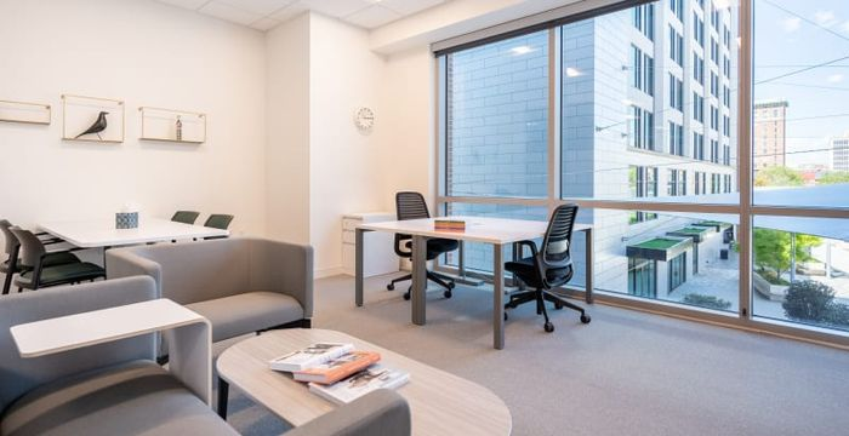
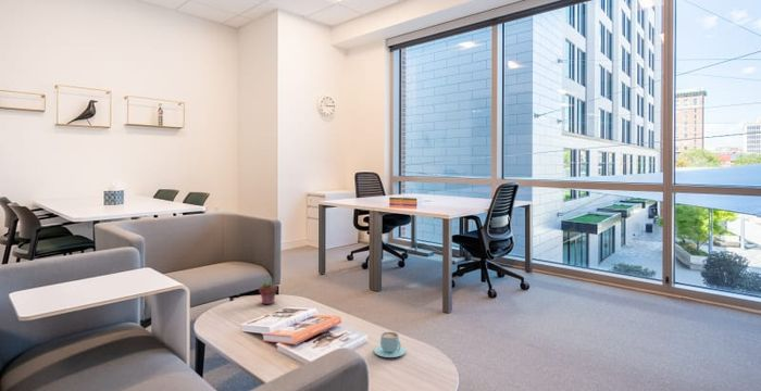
+ cappuccino (389, 343)
+ potted succulent (267, 290)
